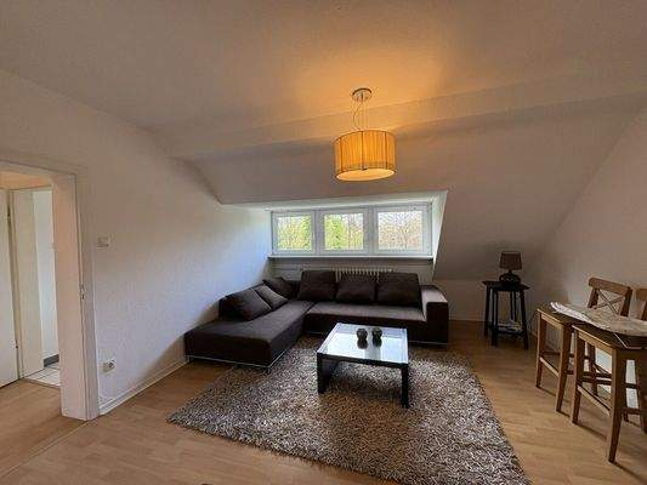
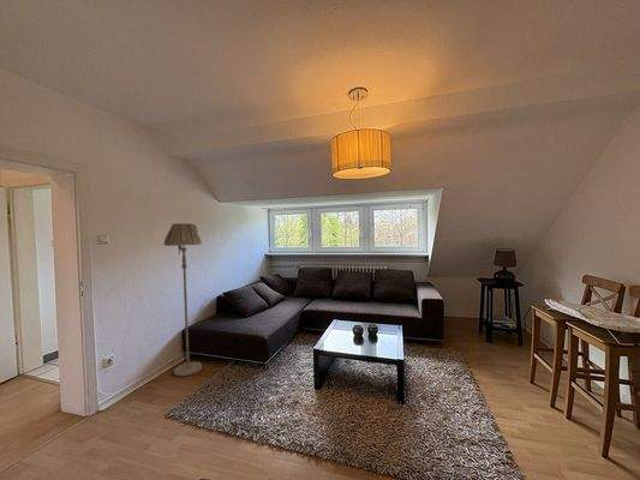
+ floor lamp (185, 296)
